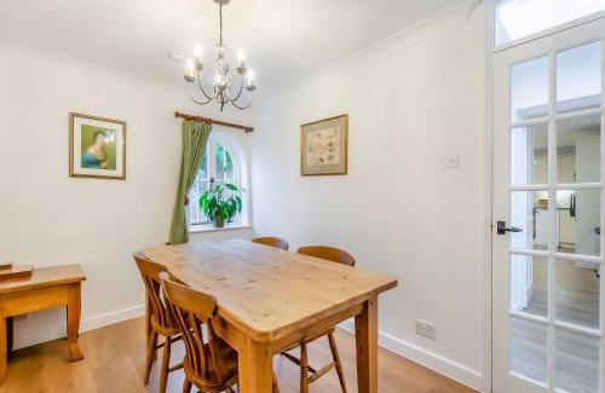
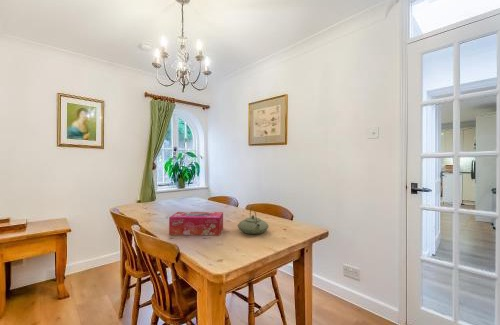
+ tissue box (197, 222)
+ teapot (253, 219)
